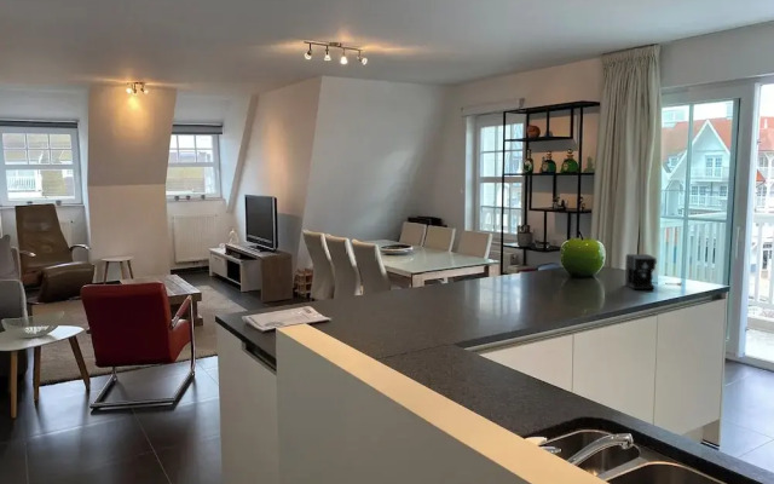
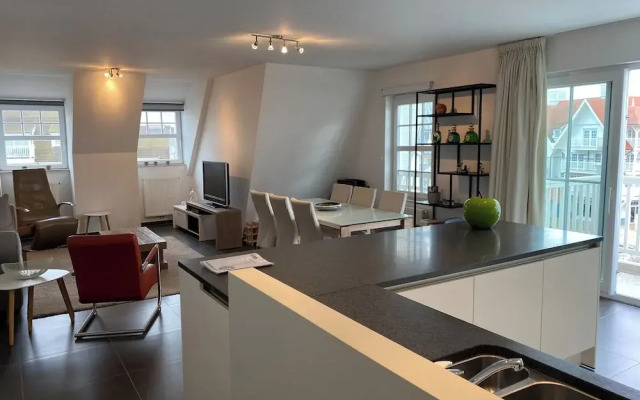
- coffee maker (654, 269)
